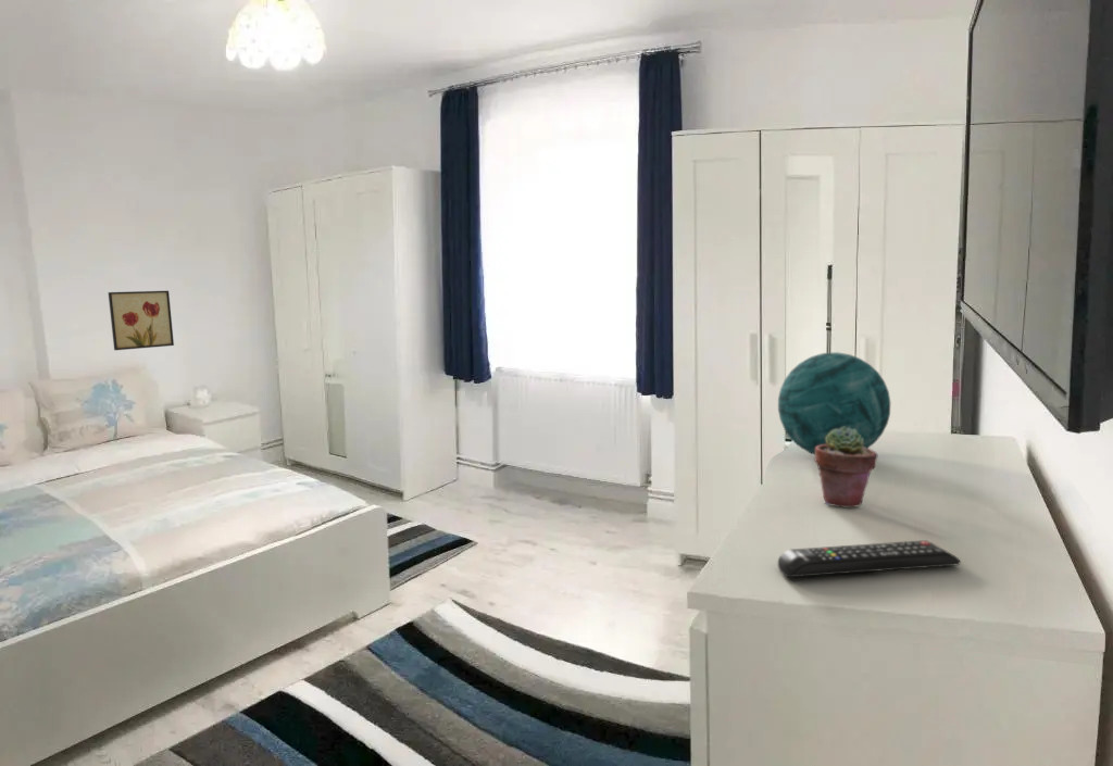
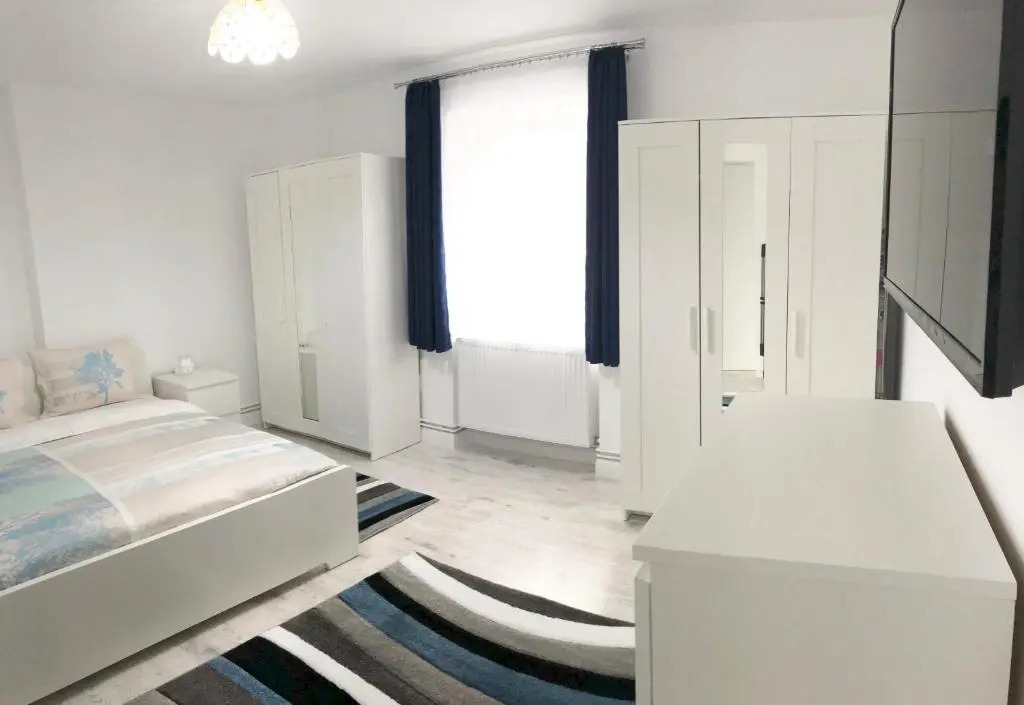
- remote control (867, 558)
- decorative orb (833, 405)
- wall art (141, 319)
- potted succulent (845, 464)
